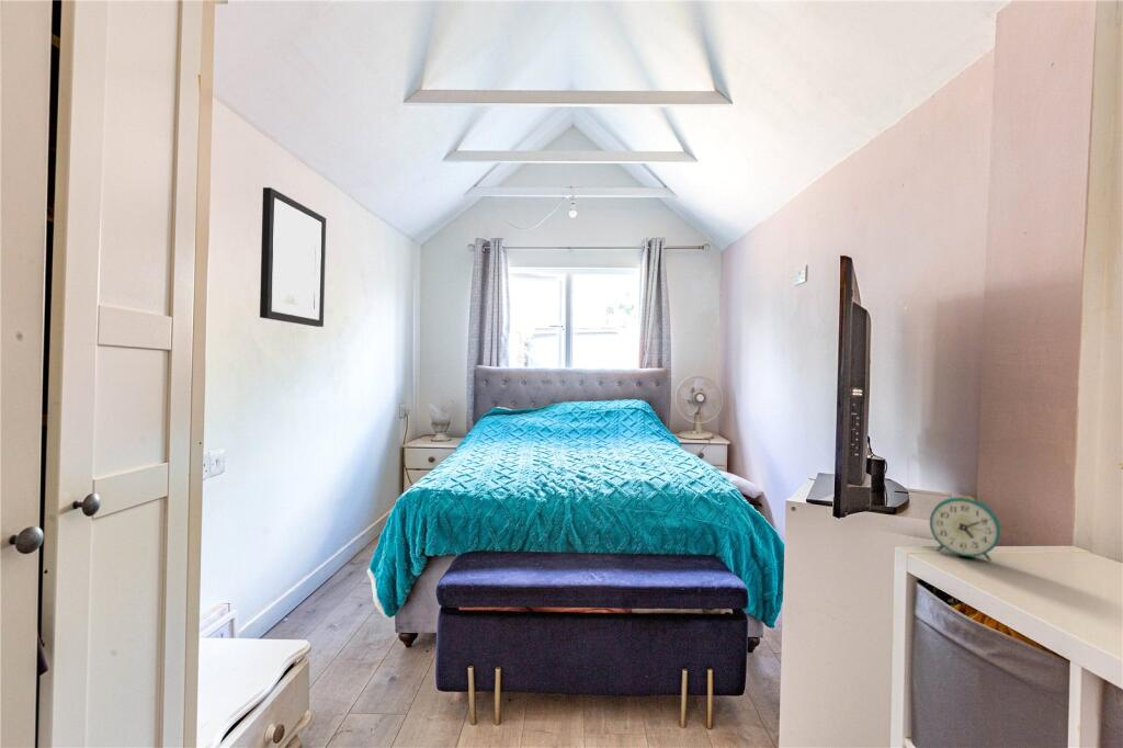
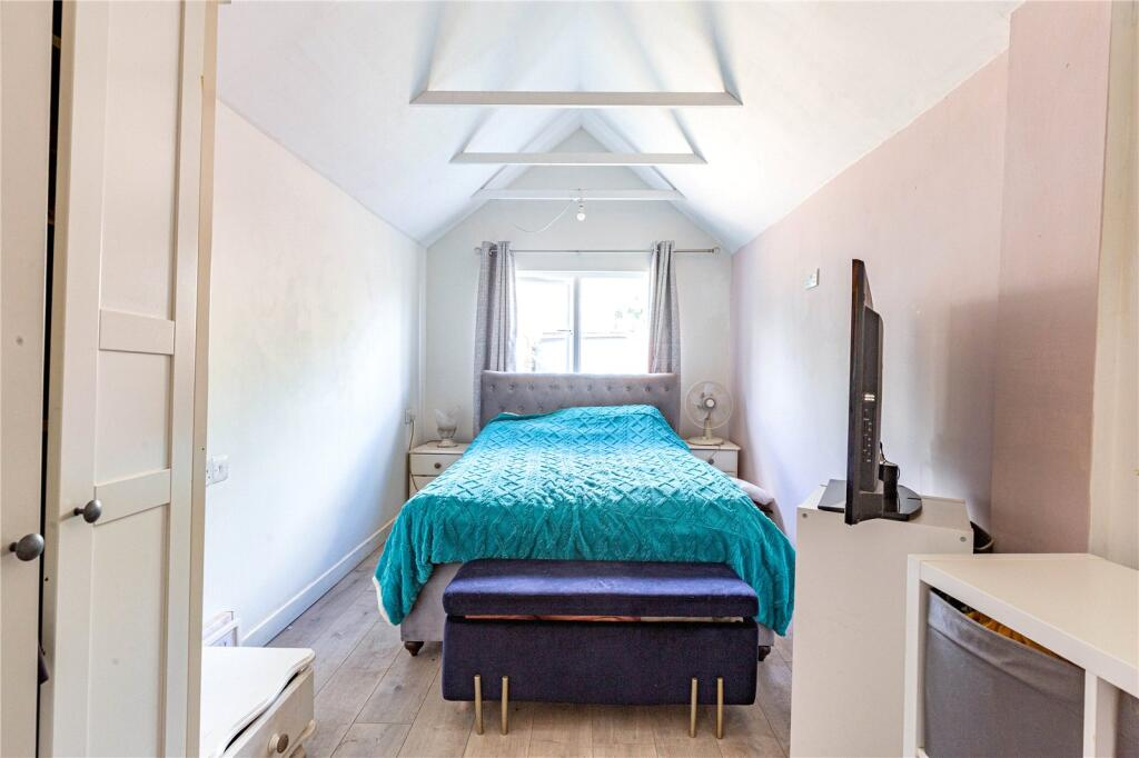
- alarm clock (964, 523)
- wall art (295, 263)
